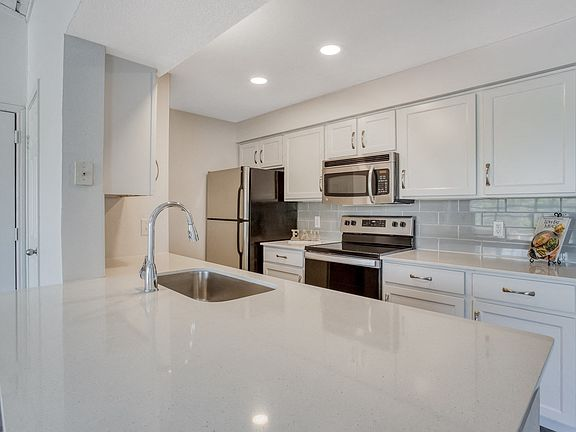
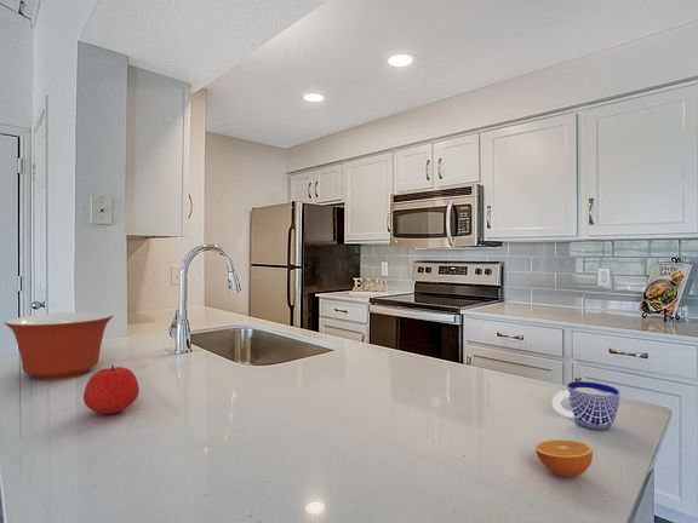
+ cup (584, 404)
+ orange (562, 458)
+ apple (111, 389)
+ mixing bowl (62, 345)
